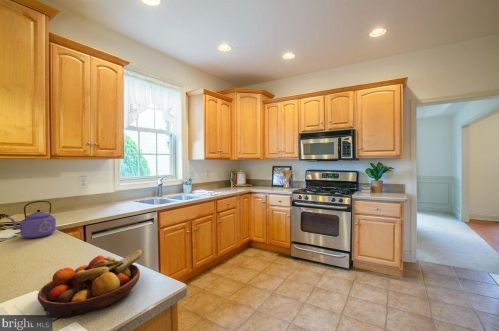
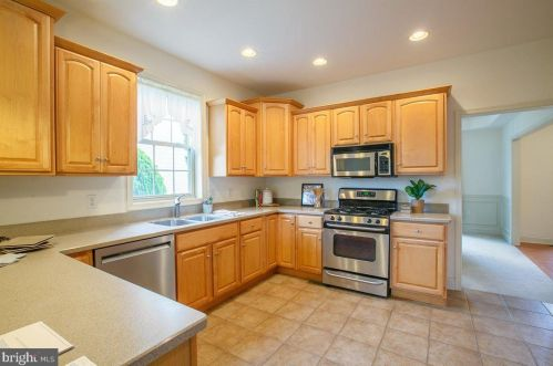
- kettle (32, 219)
- fruit bowl (94, 275)
